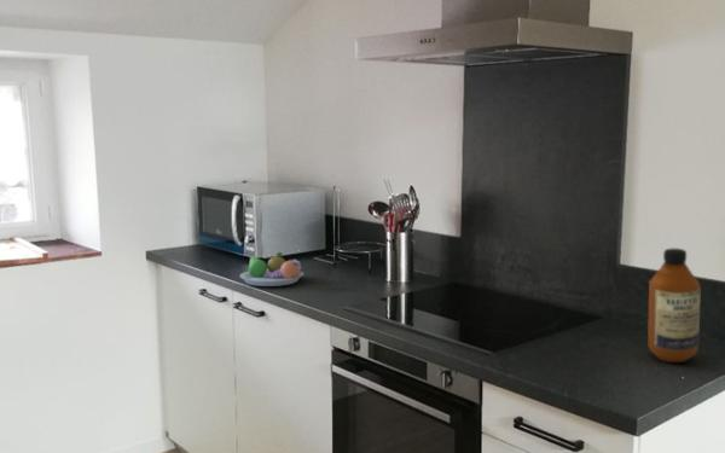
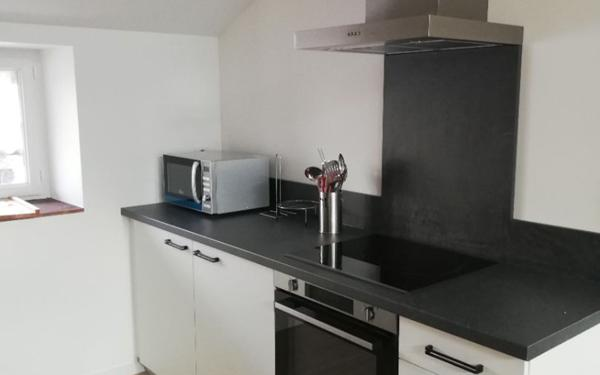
- bottle (673, 304)
- fruit bowl (271, 267)
